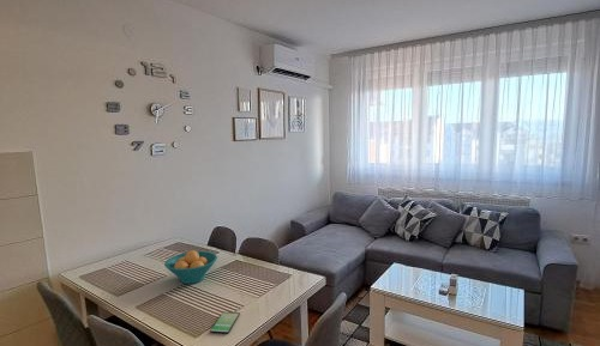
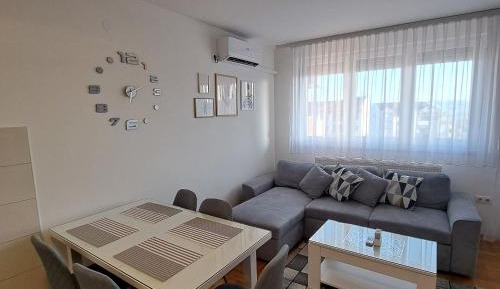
- smartphone (223, 321)
- fruit bowl (191, 265)
